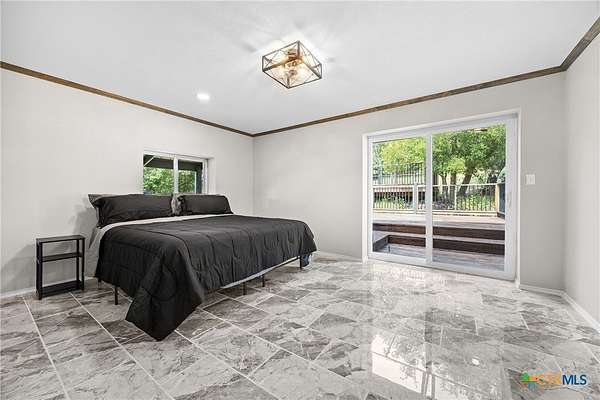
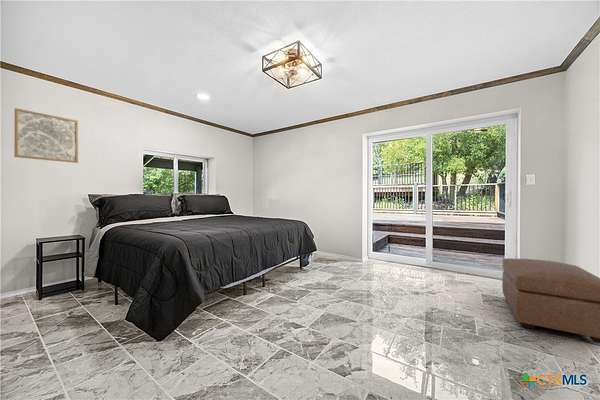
+ ottoman (549, 291)
+ wall art (48, 137)
